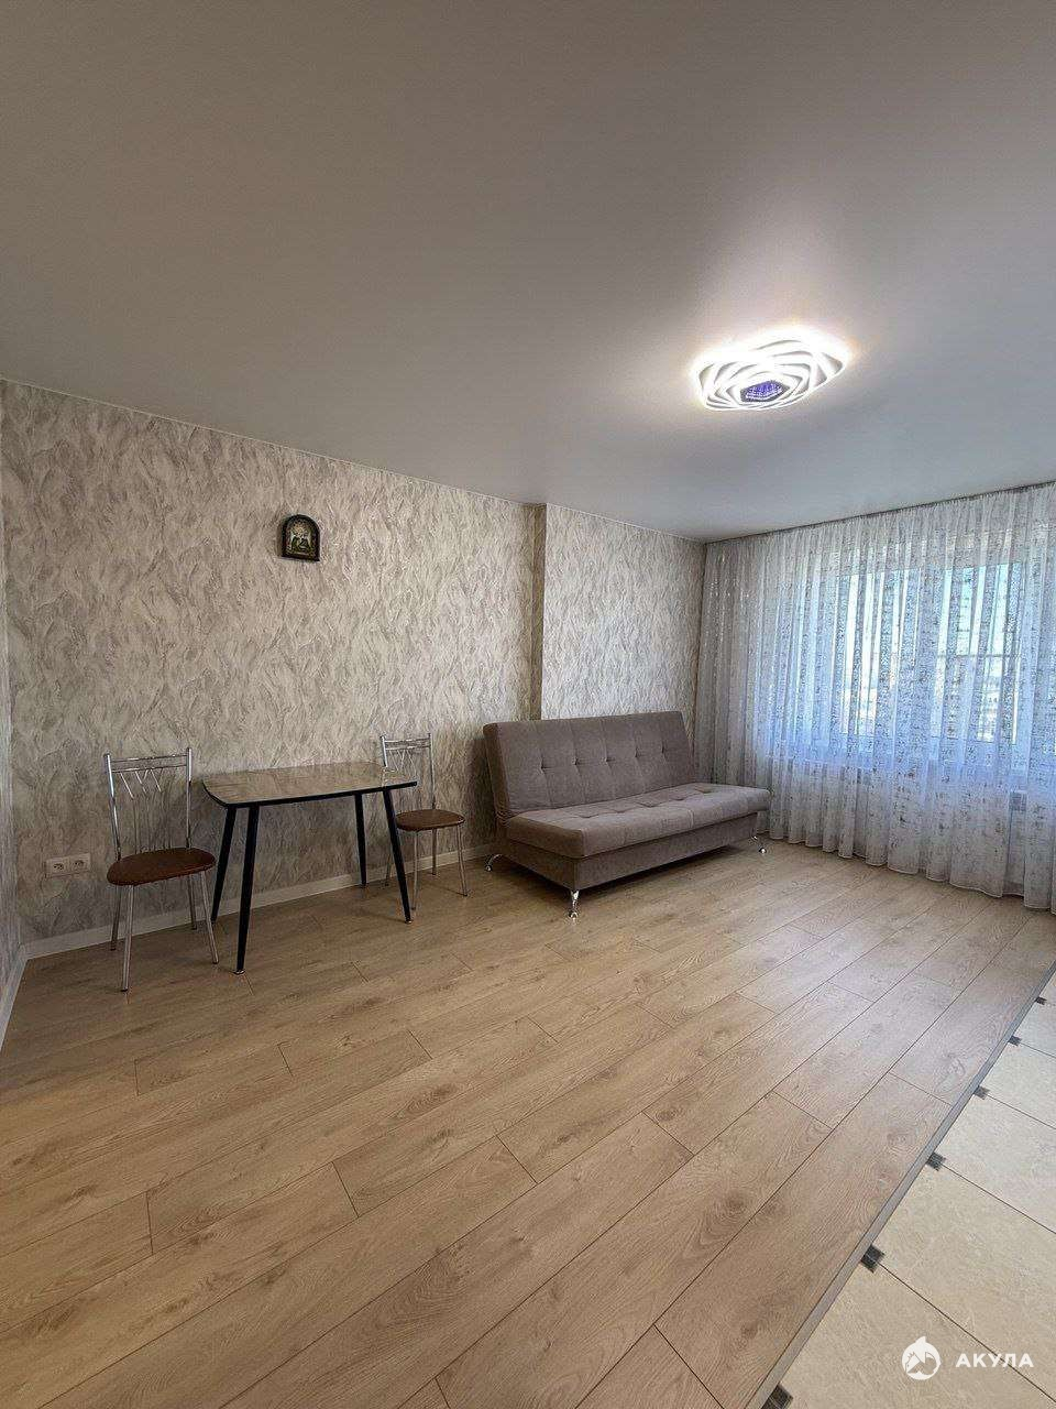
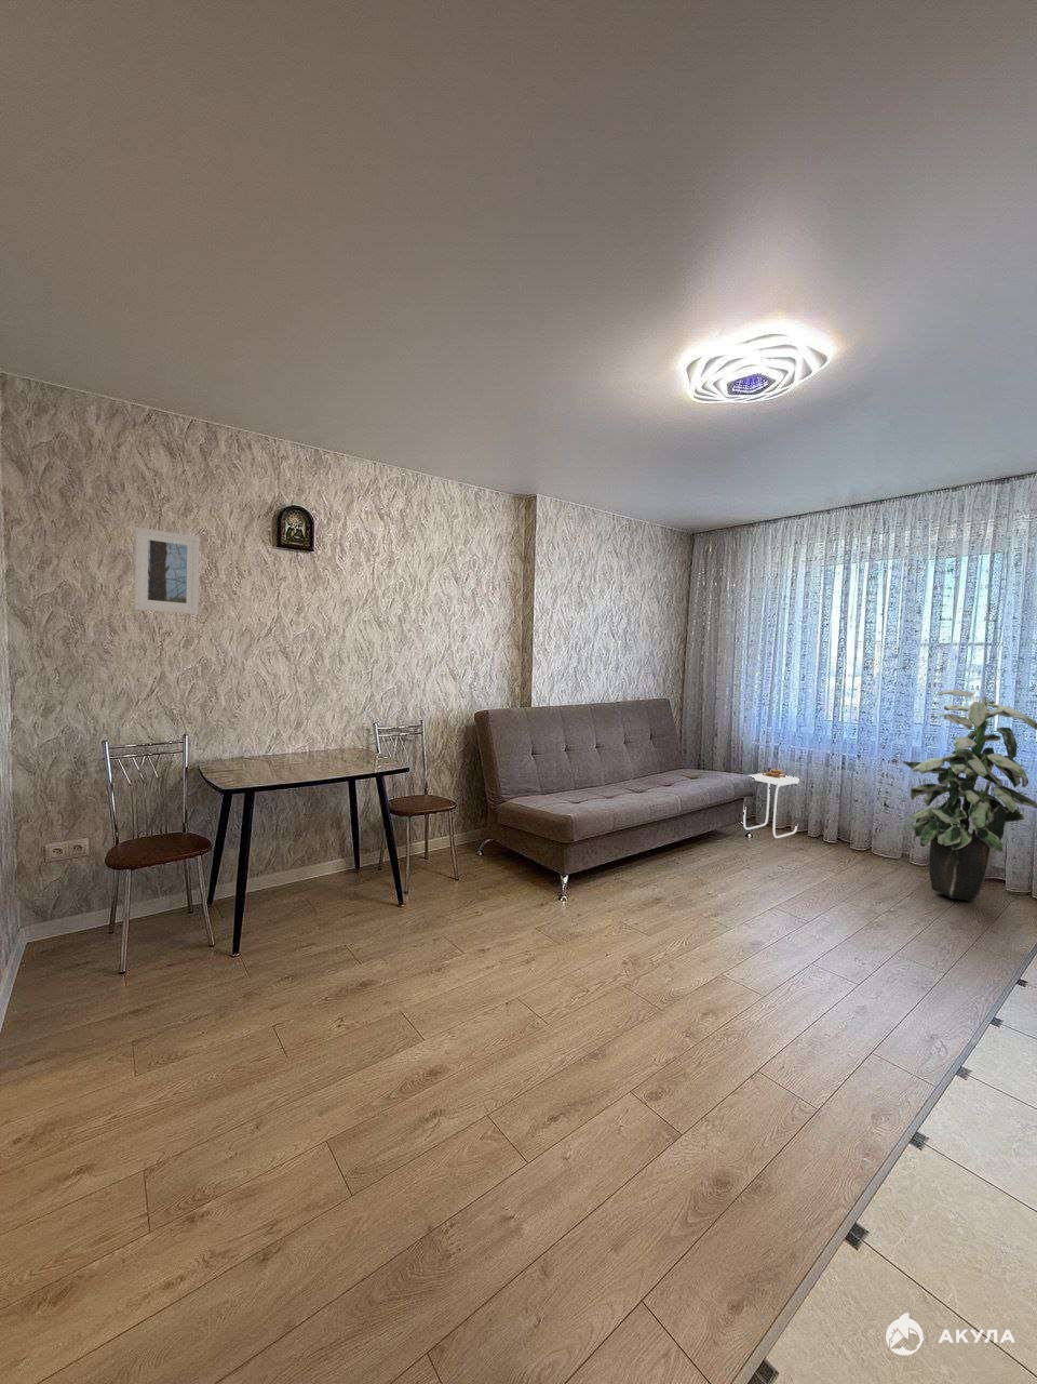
+ indoor plant (963, 792)
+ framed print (168, 572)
+ side table (774, 800)
